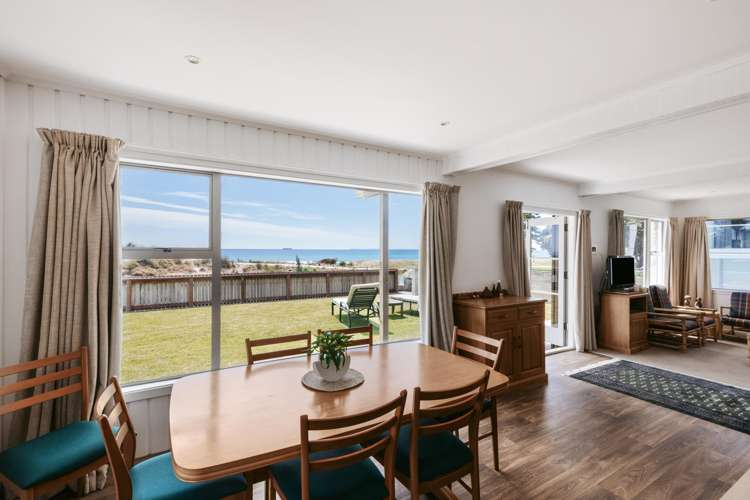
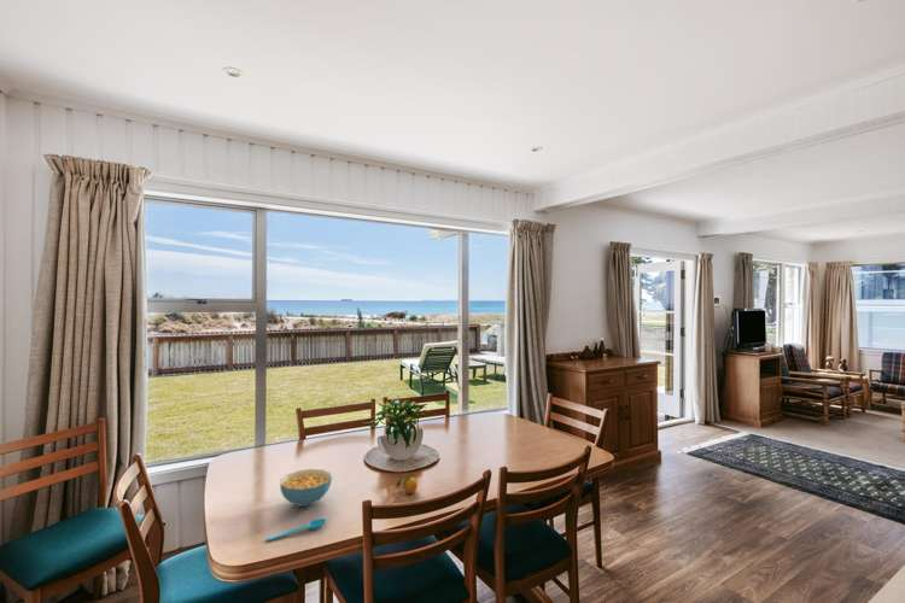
+ fruit (405, 482)
+ spoon (297, 528)
+ cereal bowl (305, 490)
